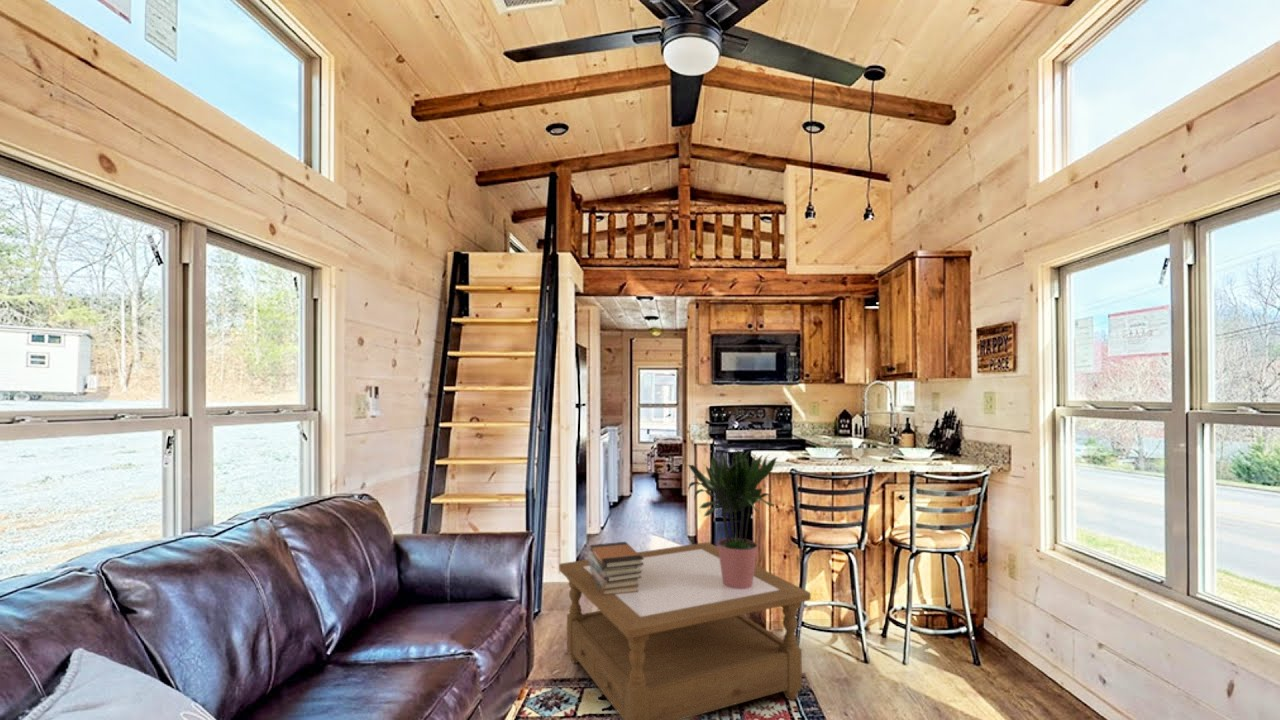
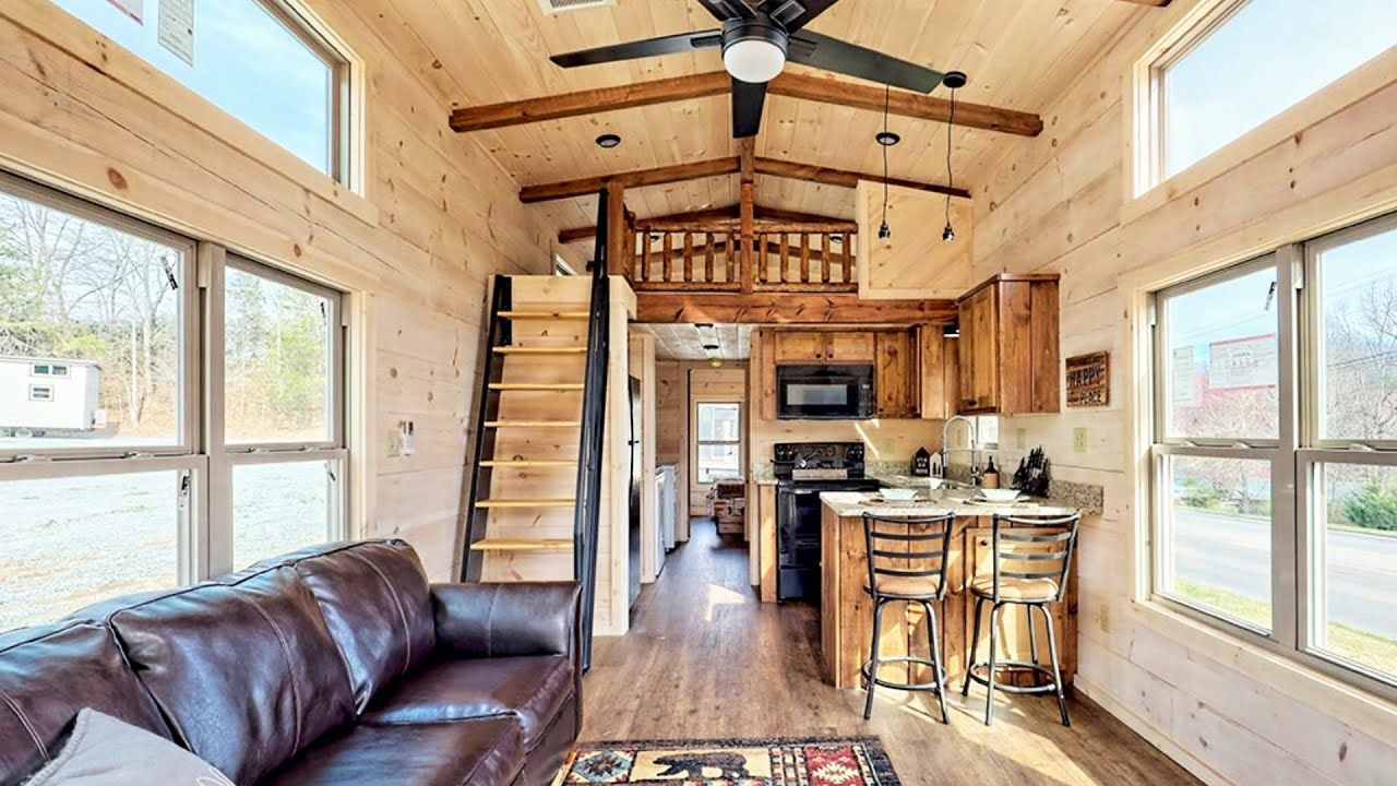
- potted plant (723, 514)
- book stack (615, 566)
- coffee table (676, 627)
